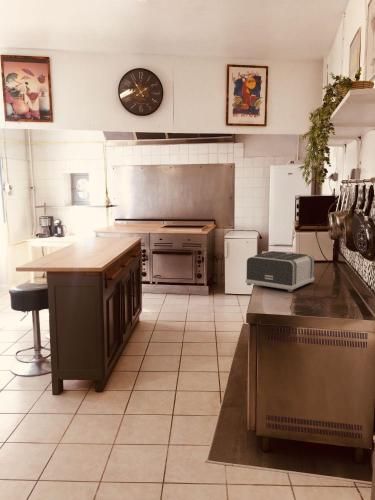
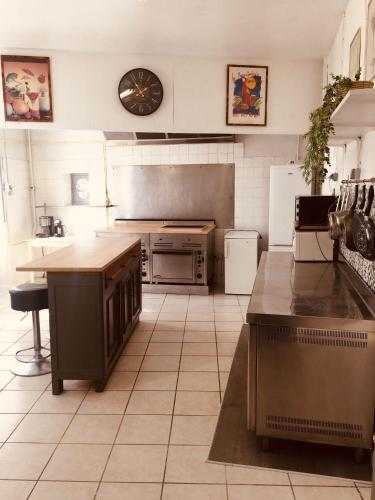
- toaster (281, 268)
